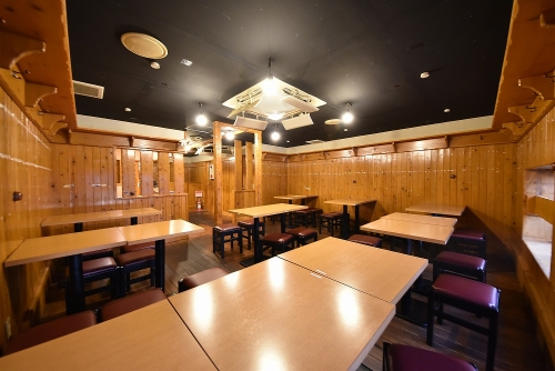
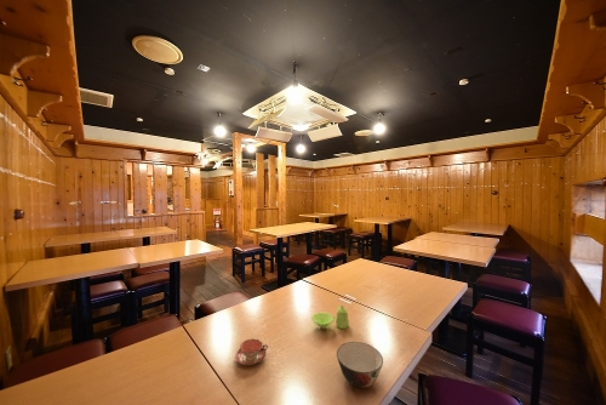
+ teacup (251, 352)
+ soup bowl (359, 367)
+ condiment set (330, 316)
